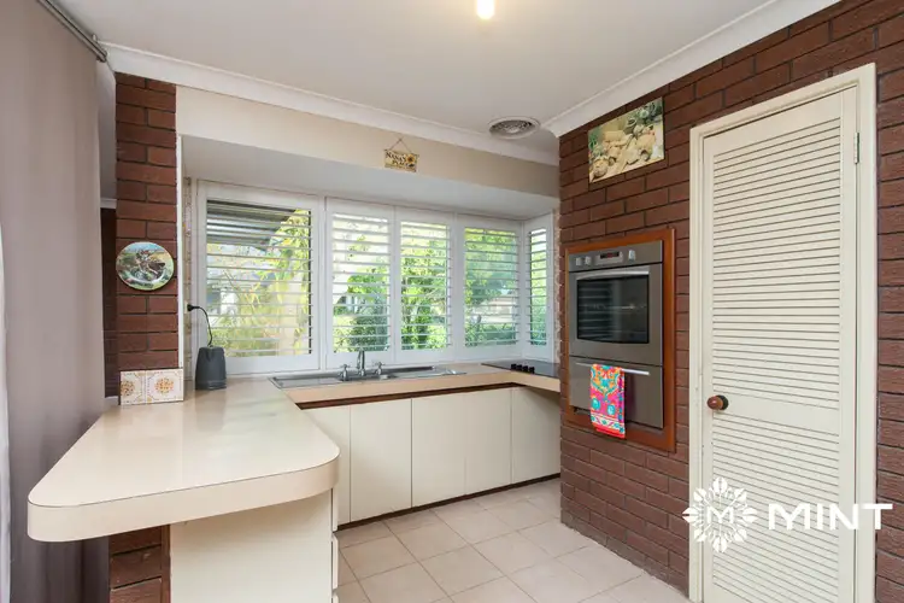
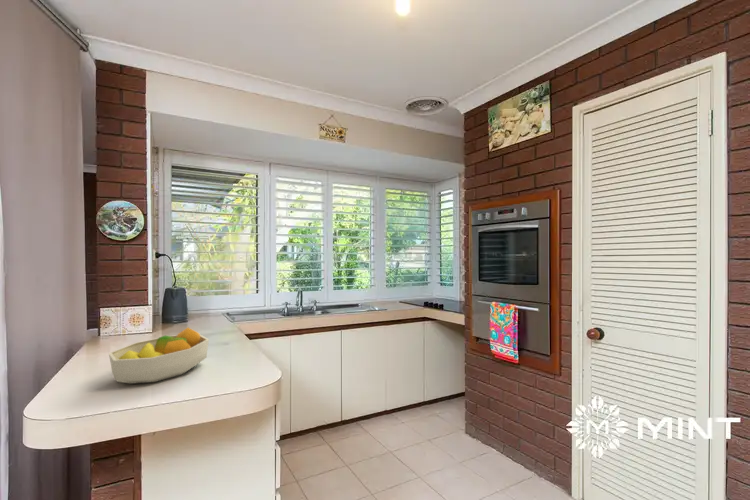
+ fruit bowl (162, 352)
